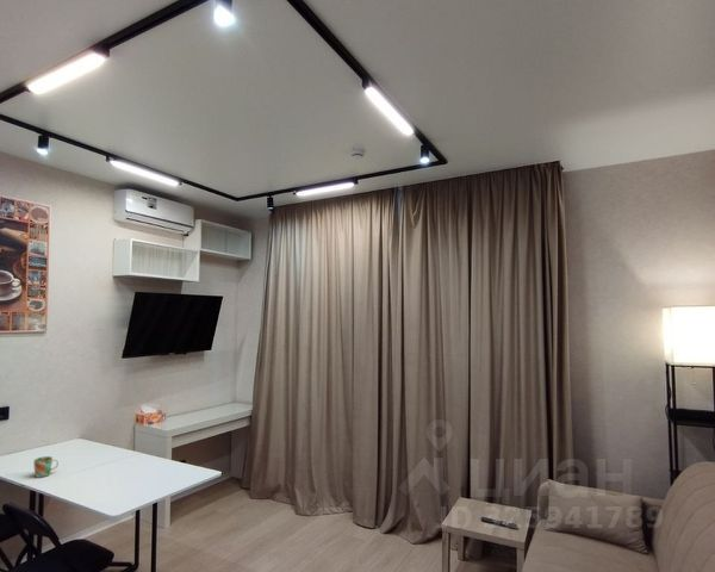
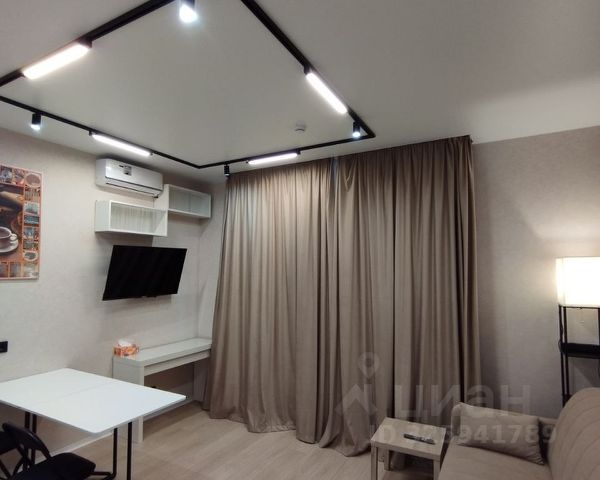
- mug (45, 466)
